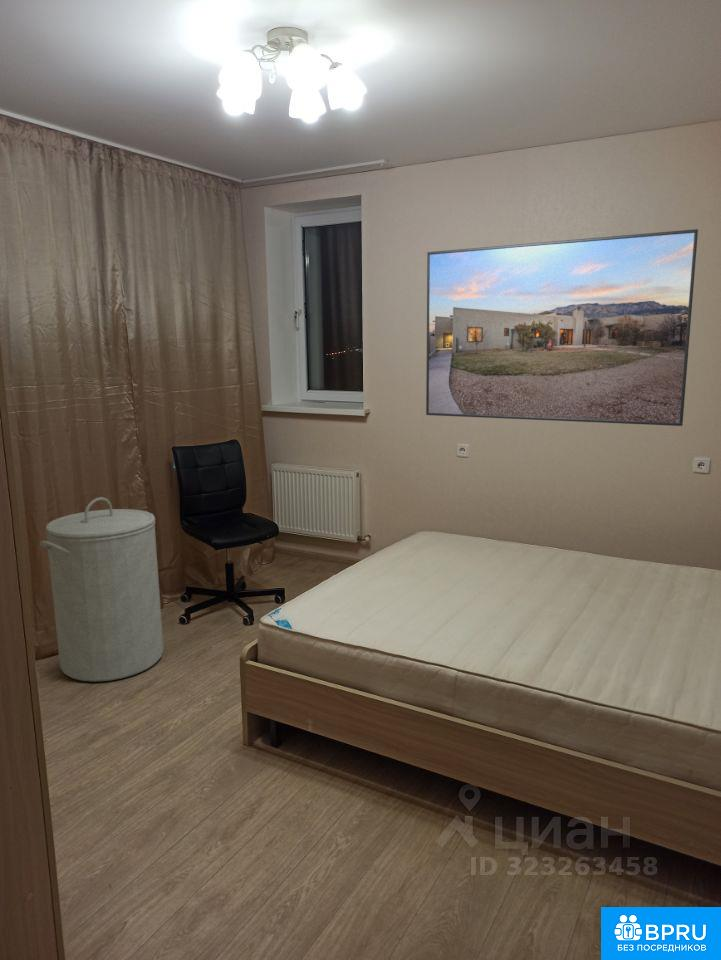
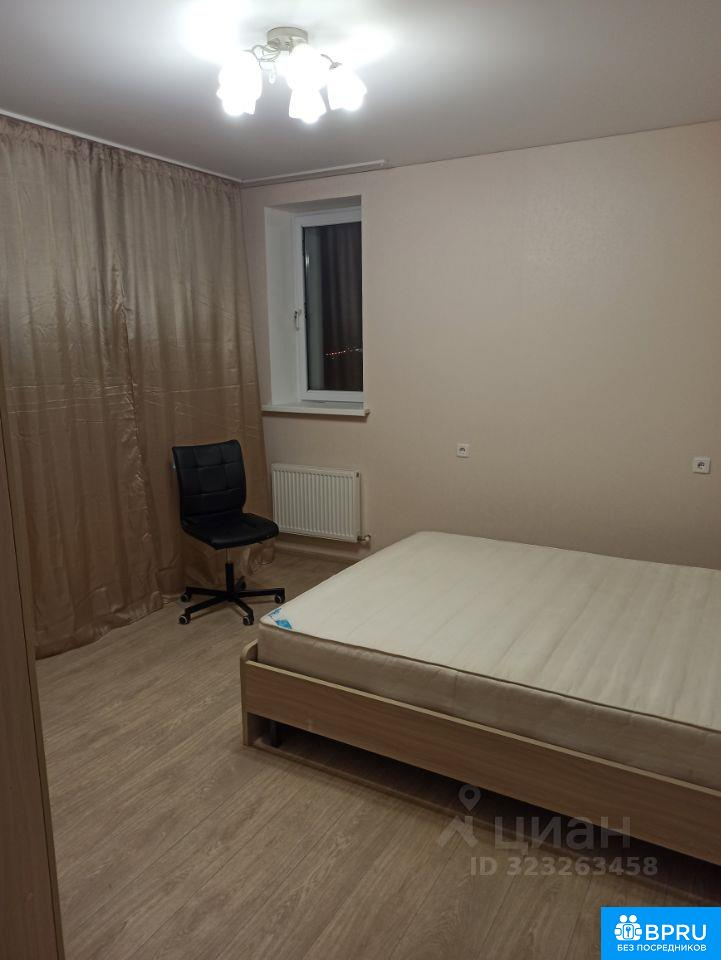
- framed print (546, 333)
- laundry hamper (106, 580)
